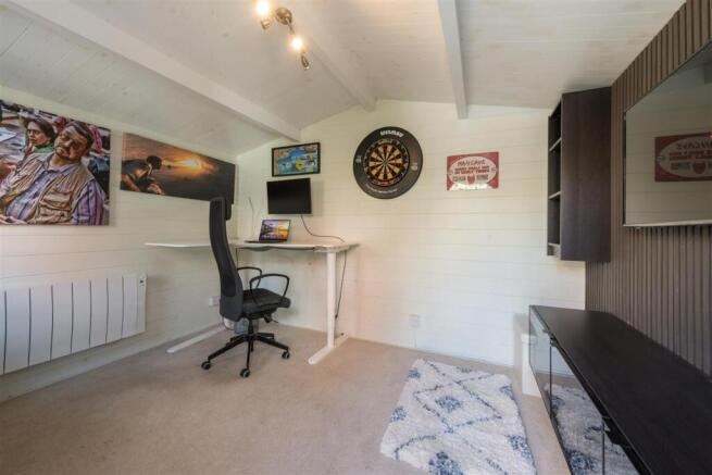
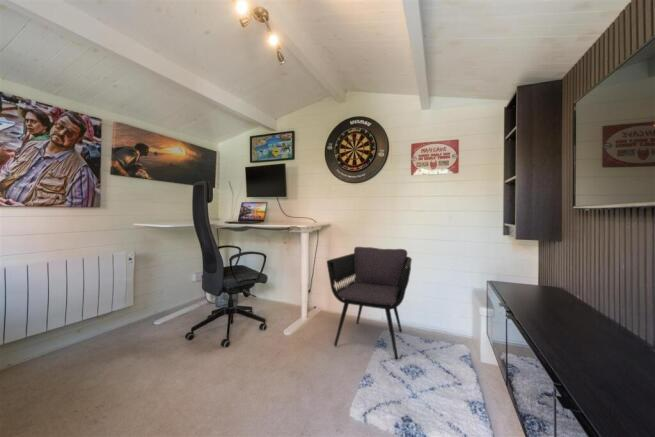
+ armchair (373, 292)
